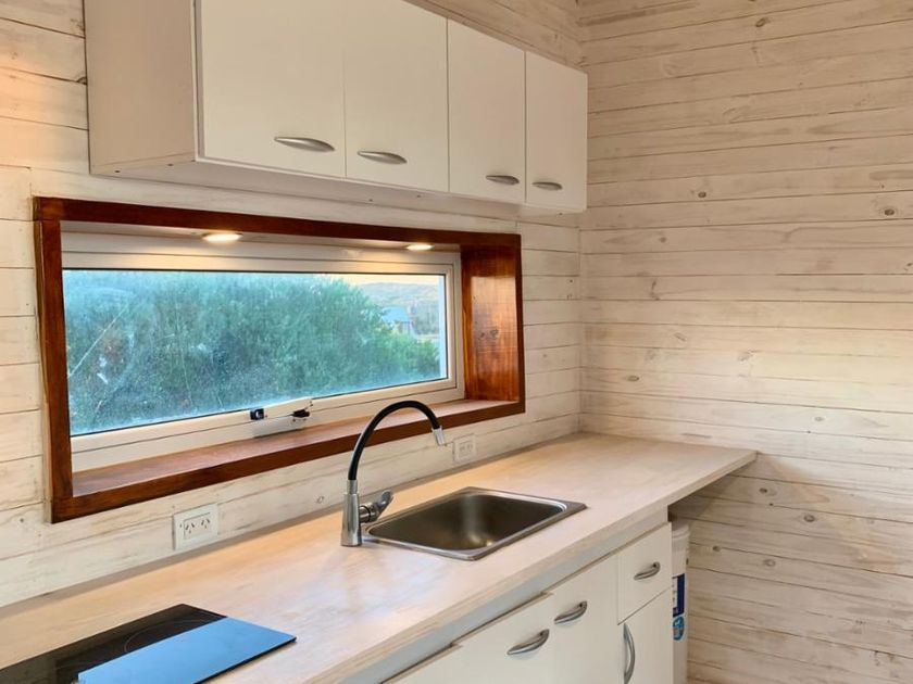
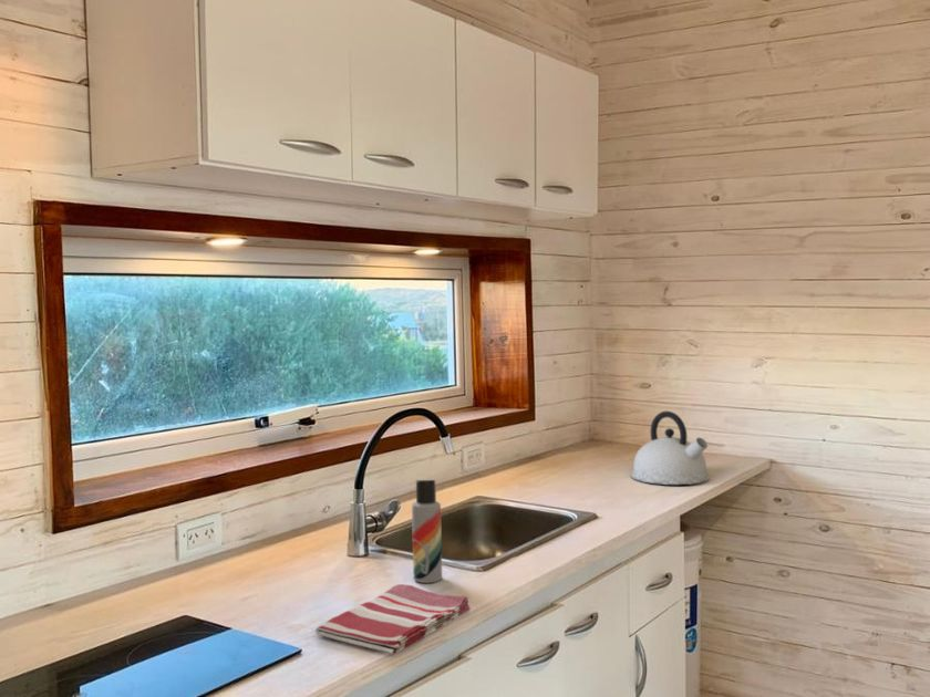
+ lotion bottle (426, 529)
+ kettle (672, 445)
+ dish towel (395, 614)
